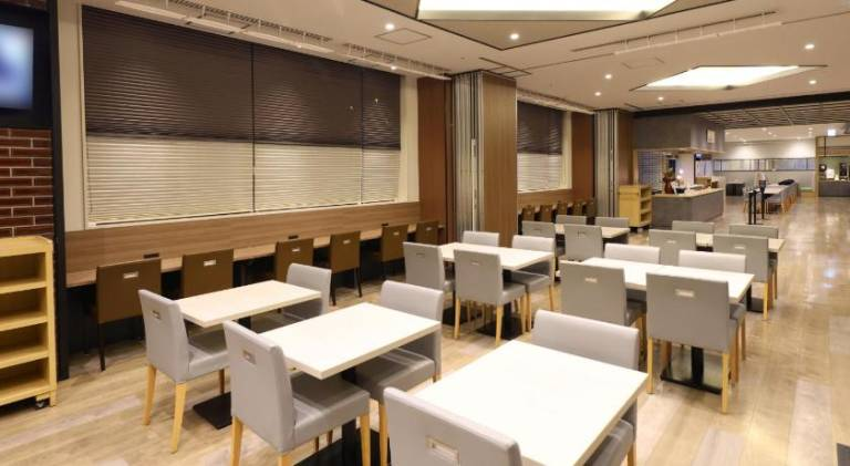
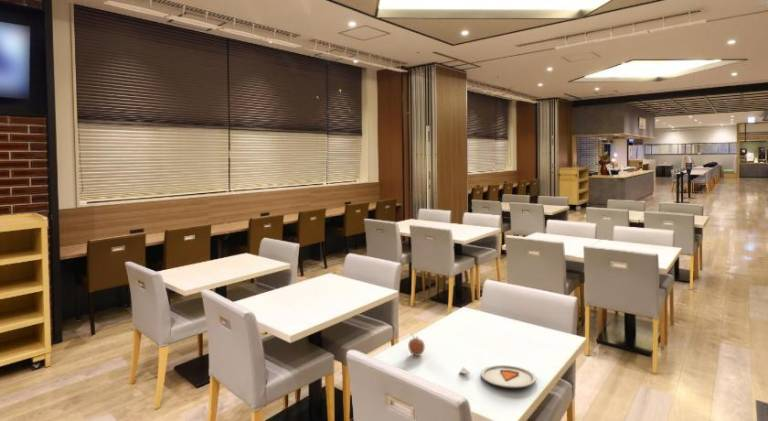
+ dinner plate (497, 374)
+ fruit (416, 345)
